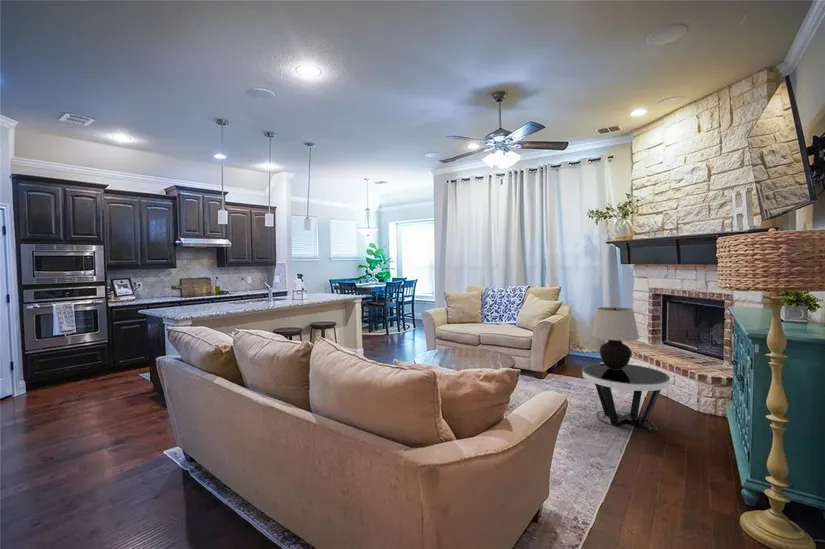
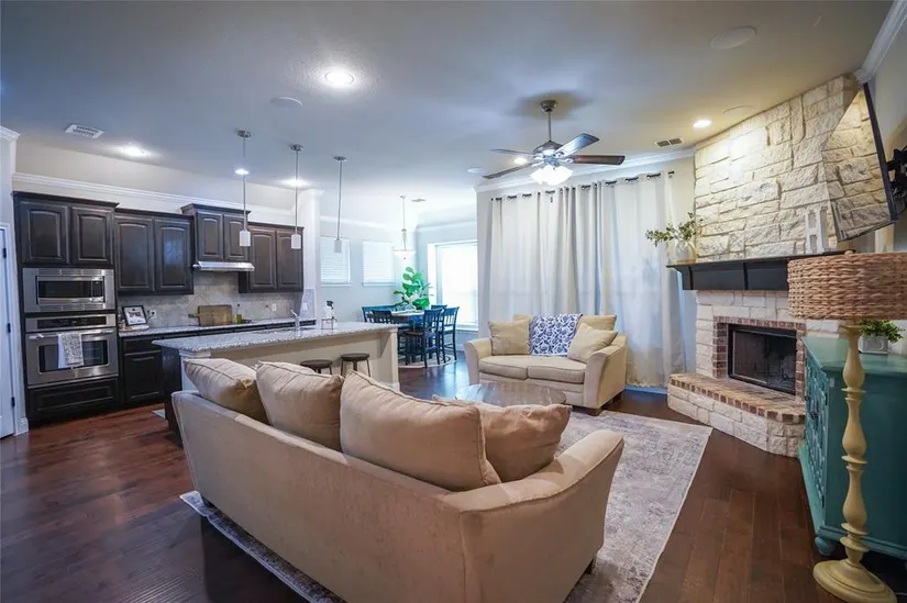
- table lamp (615, 338)
- side table (624, 389)
